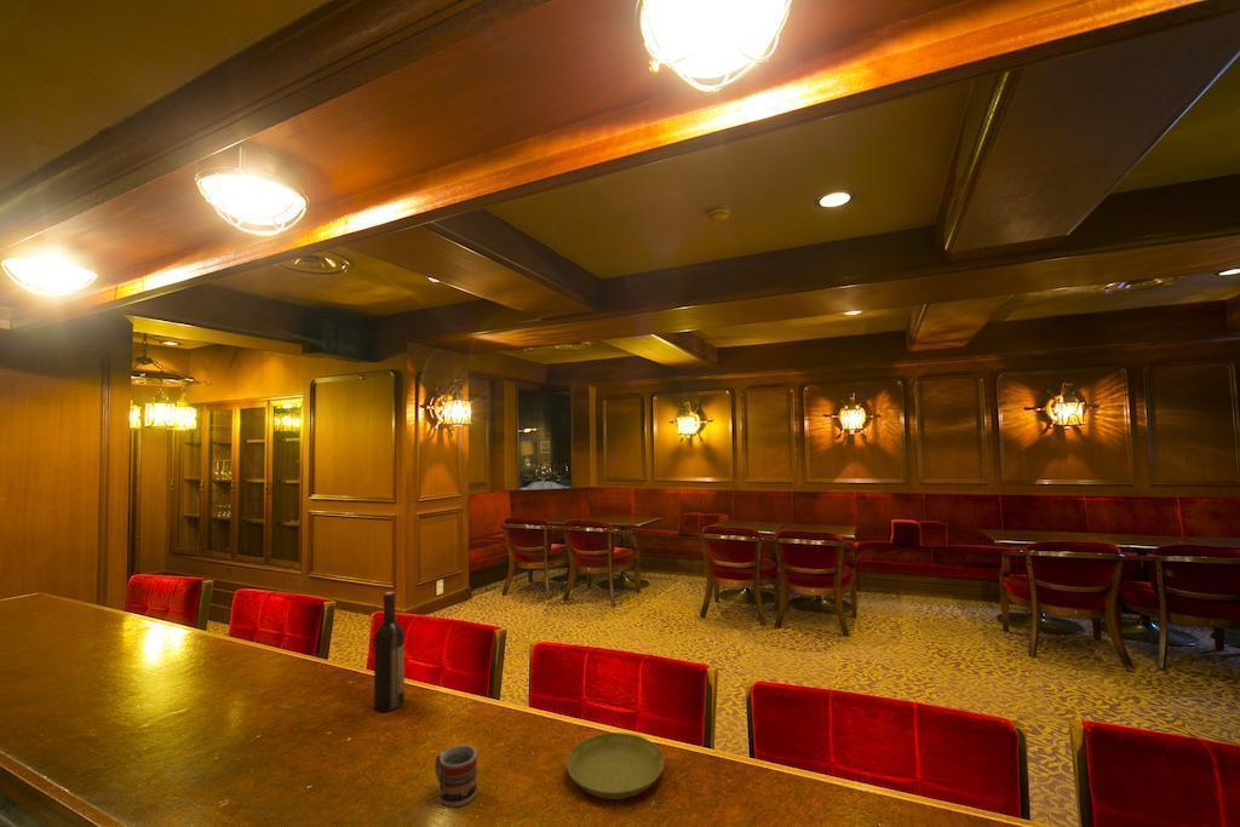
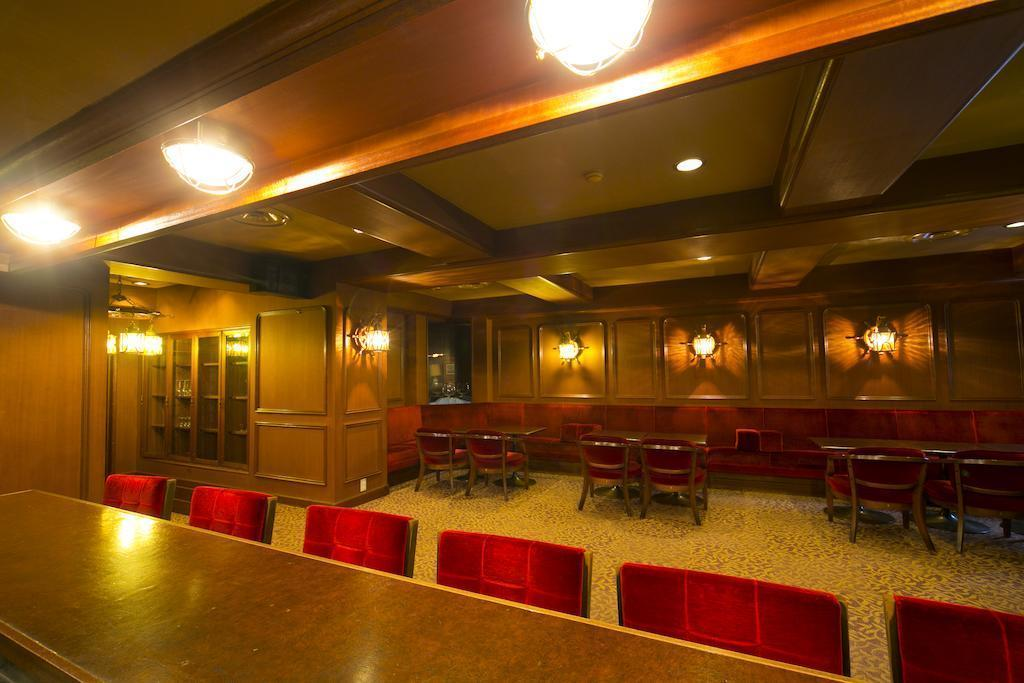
- saucer (615, 766)
- cup (453, 773)
- wine bottle (389, 648)
